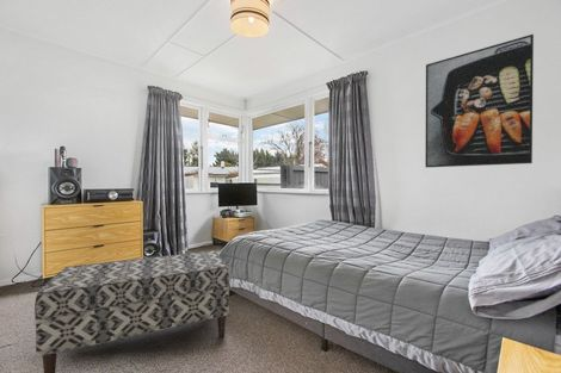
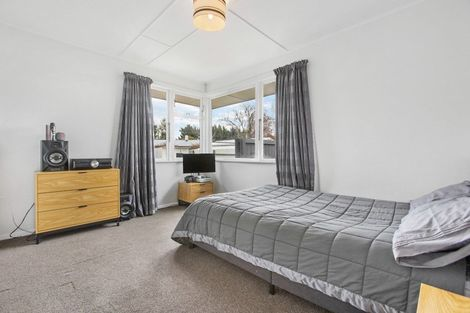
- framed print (473, 108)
- bench (147, 301)
